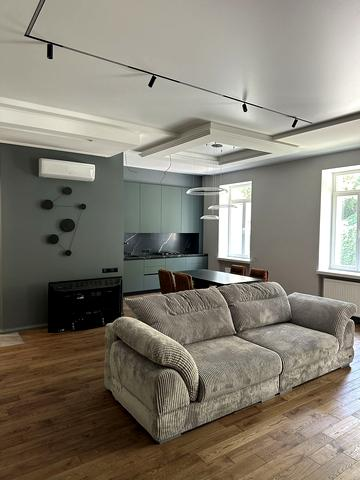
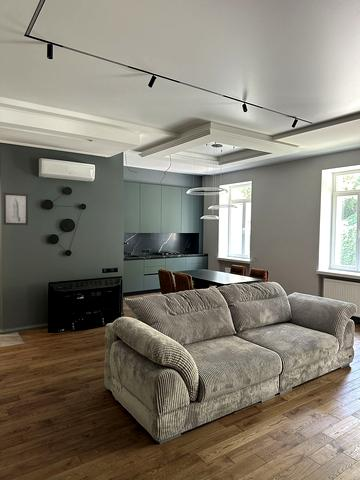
+ wall art (15, 209)
